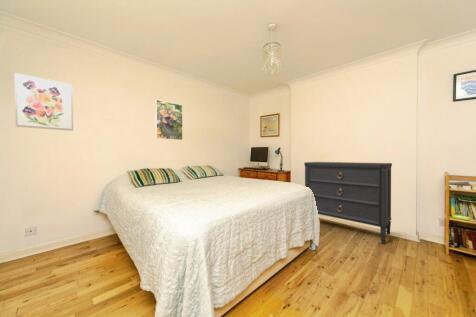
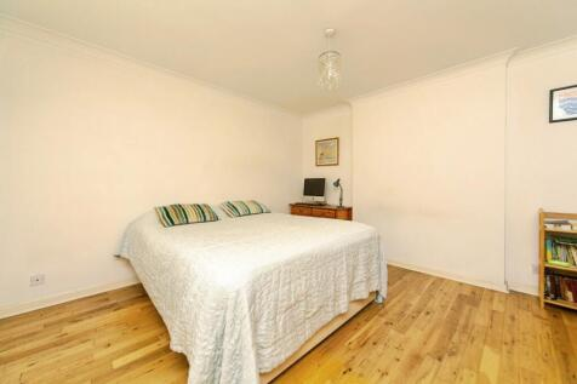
- wall art (46, 104)
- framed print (169, 121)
- dresser (344, 195)
